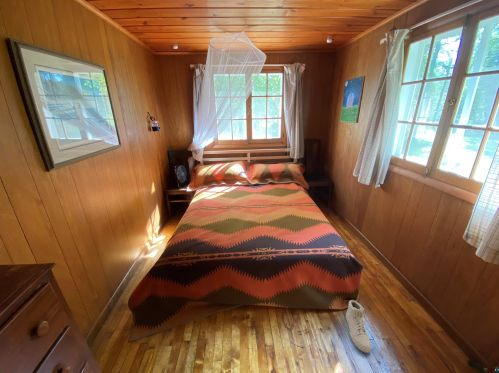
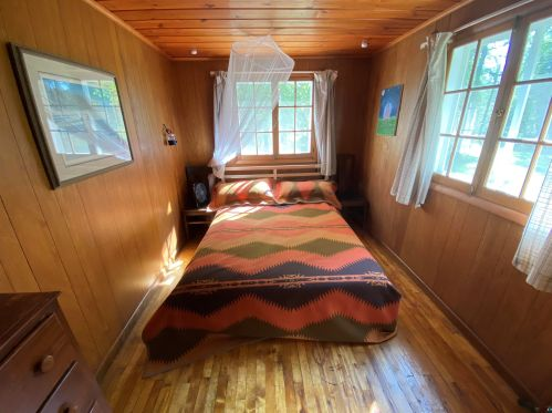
- sneaker (357, 322)
